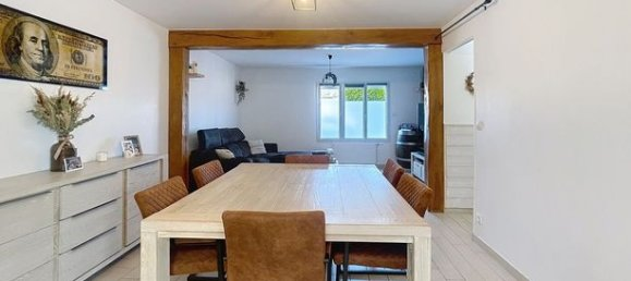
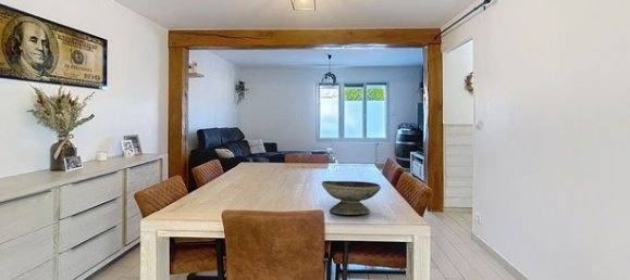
+ decorative bowl (350, 195)
